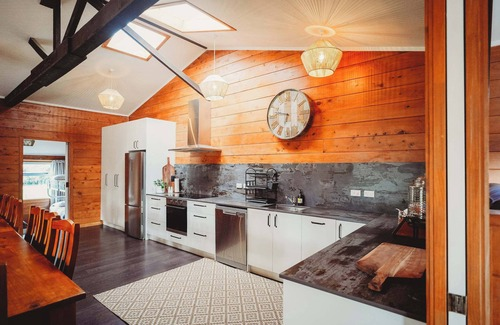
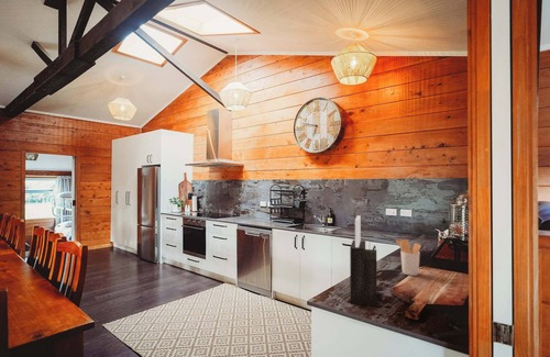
+ knife block (366, 257)
+ utensil holder (407, 255)
